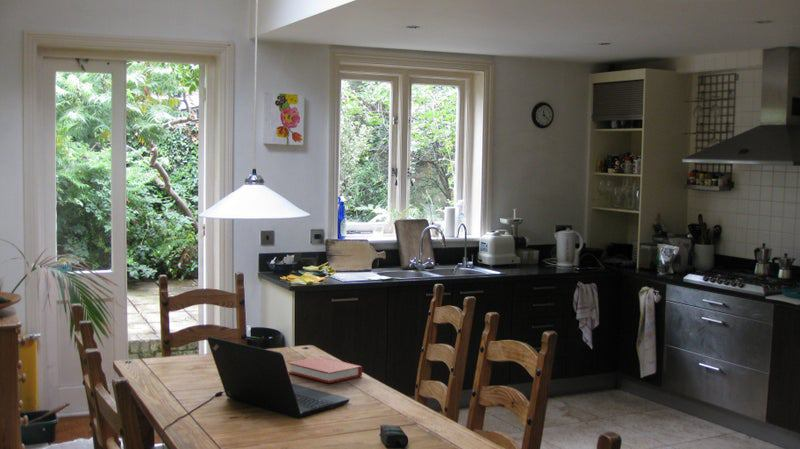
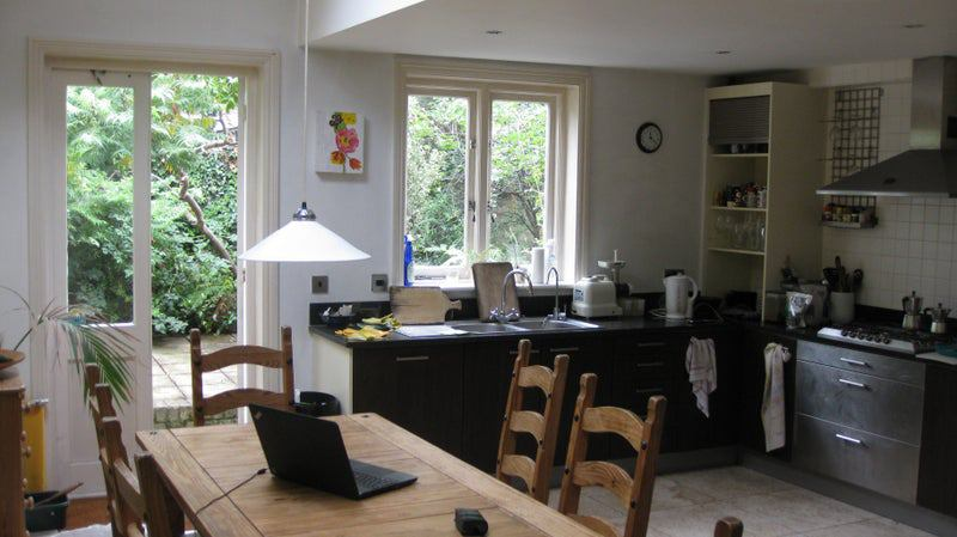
- book (324, 369)
